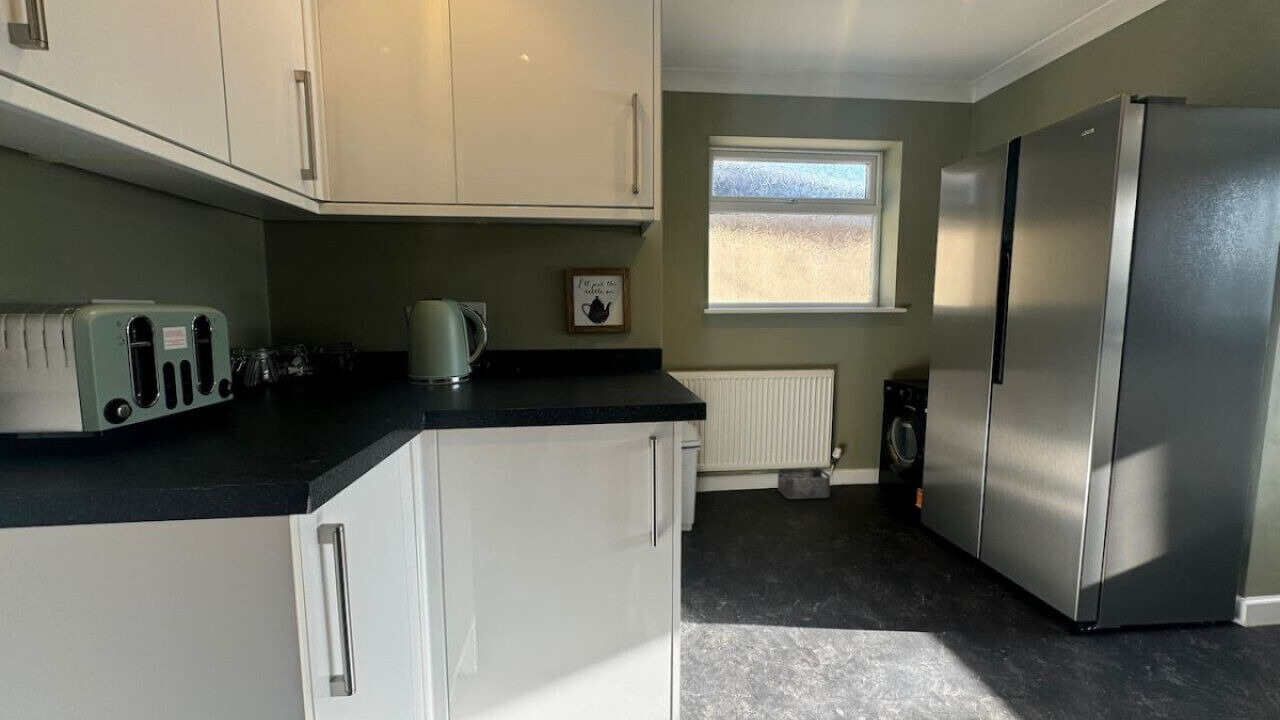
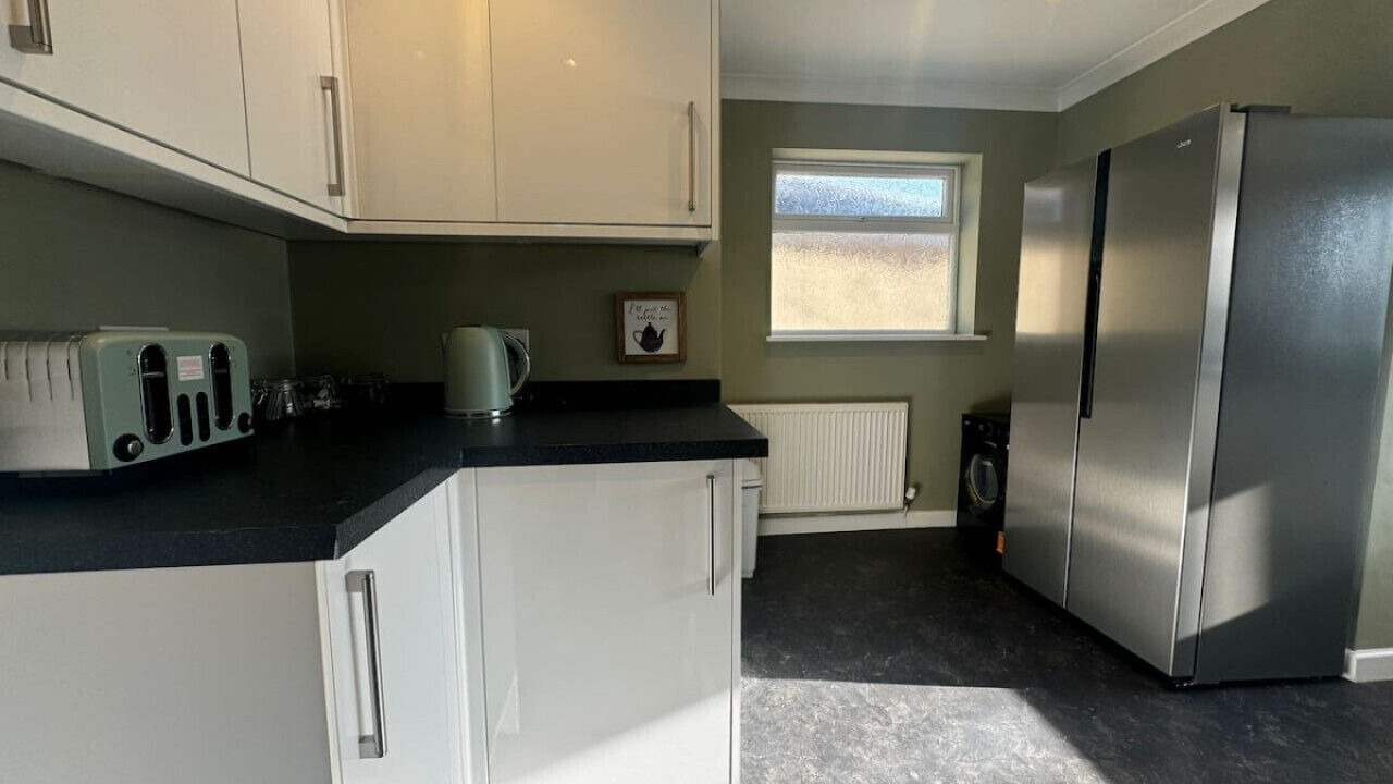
- storage bin (803, 482)
